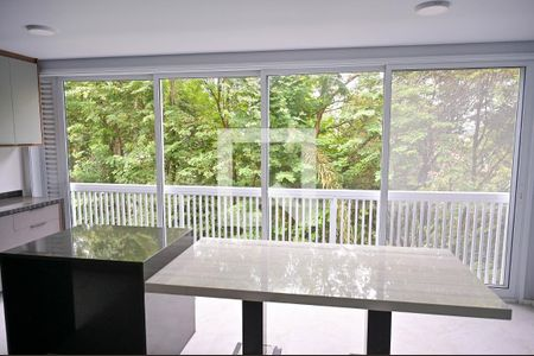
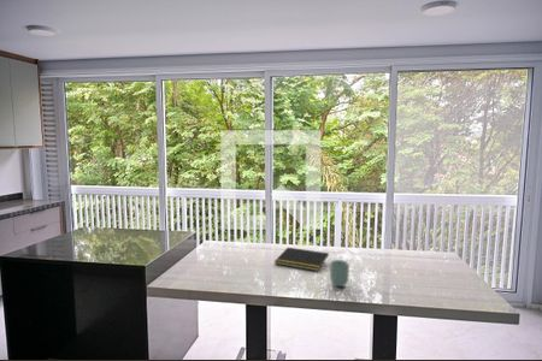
+ notepad (301, 258)
+ cup (338, 273)
